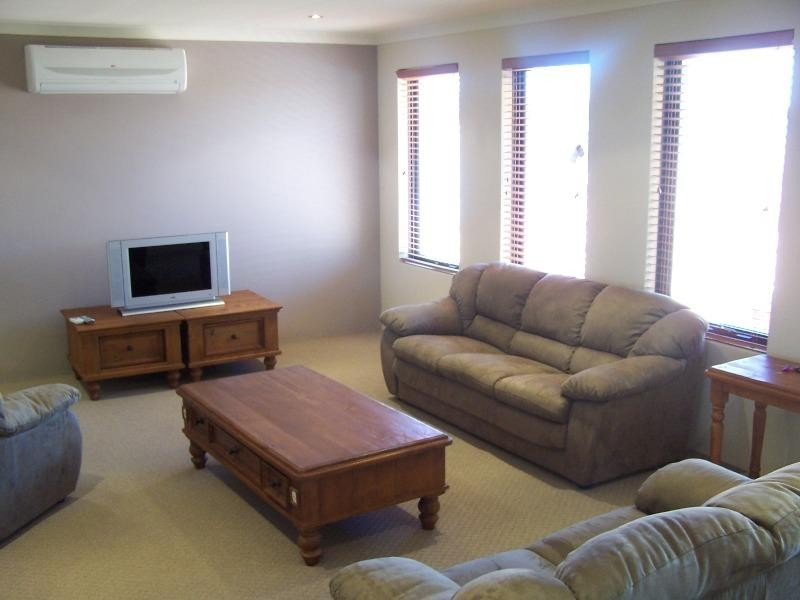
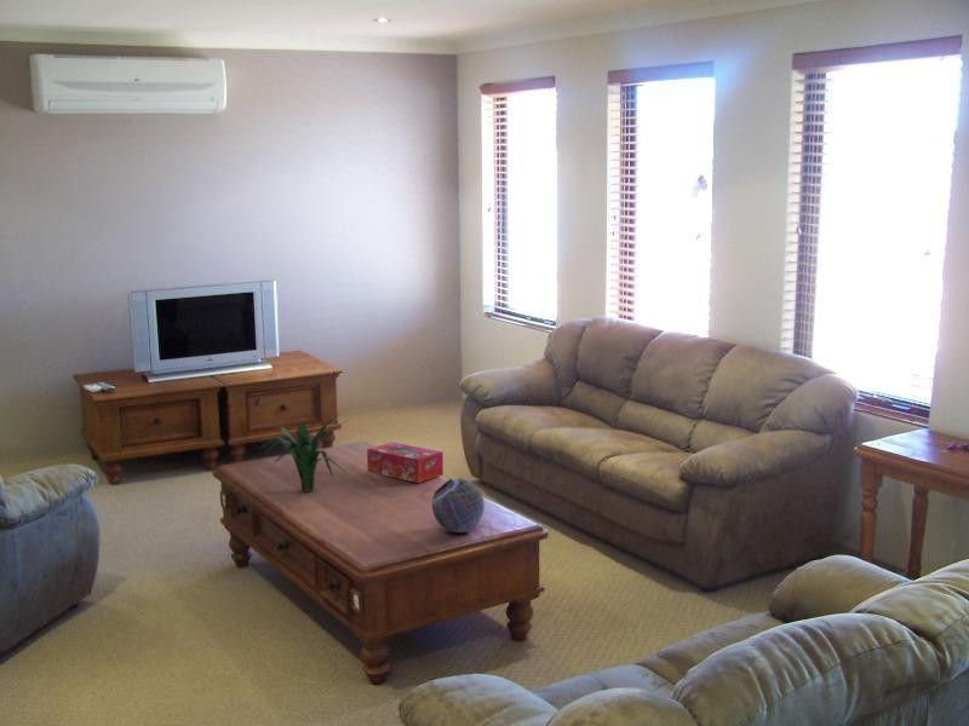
+ plant (304, 455)
+ decorative ball (458, 503)
+ tissue box (405, 461)
